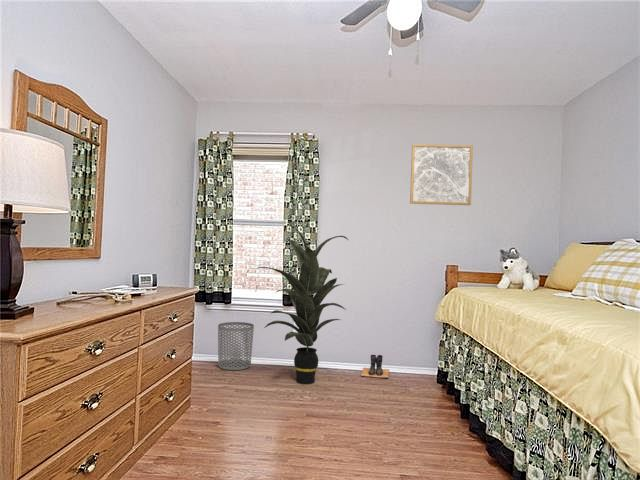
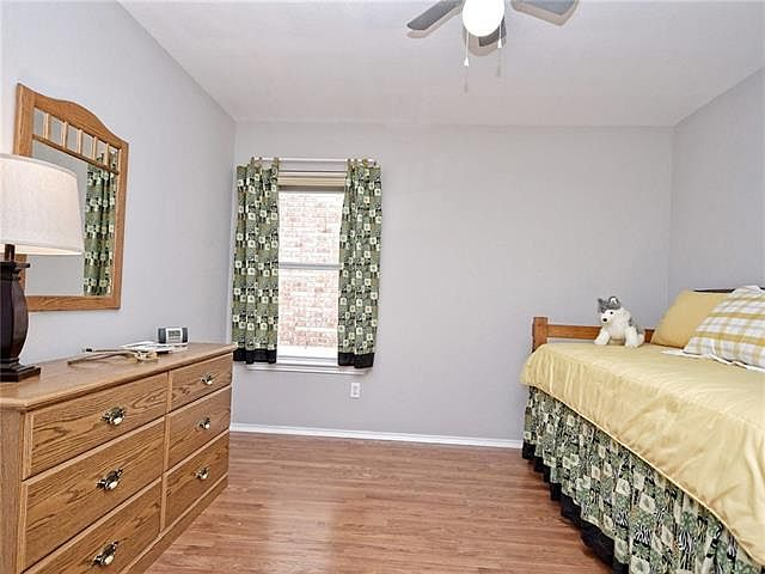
- wall art (441, 174)
- waste bin (235, 345)
- indoor plant (303, 302)
- boots (376, 364)
